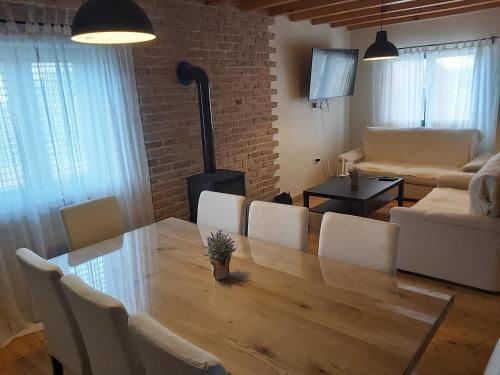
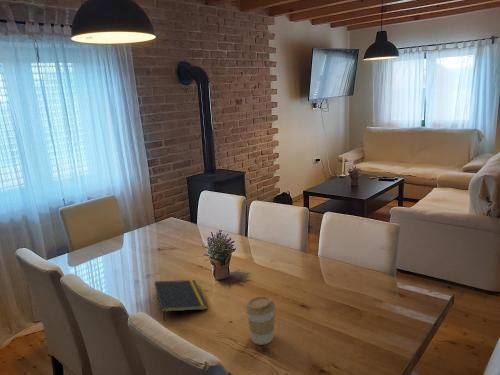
+ notepad (179, 294)
+ coffee cup (261, 319)
